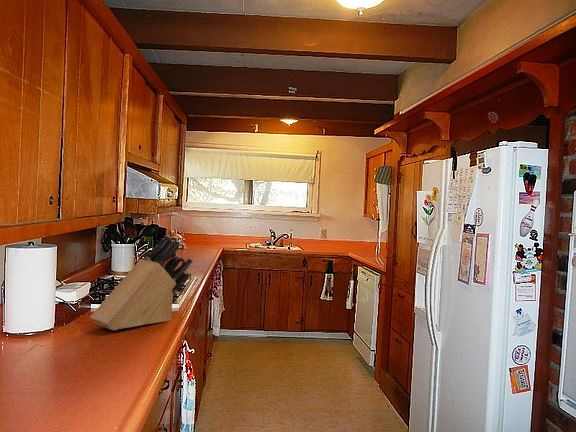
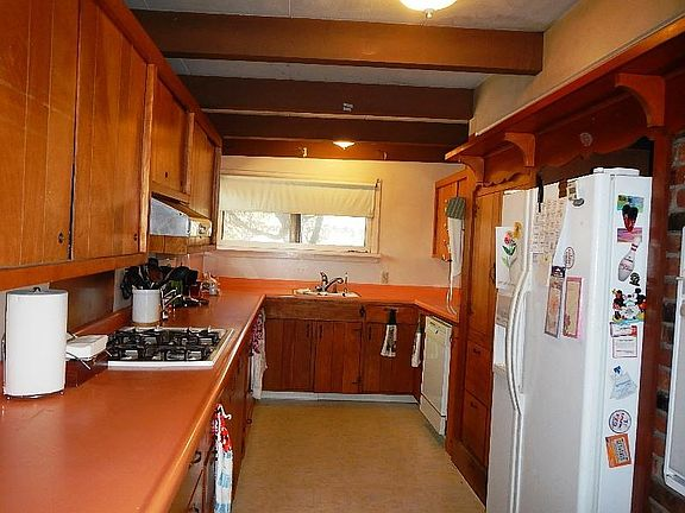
- knife block (145, 278)
